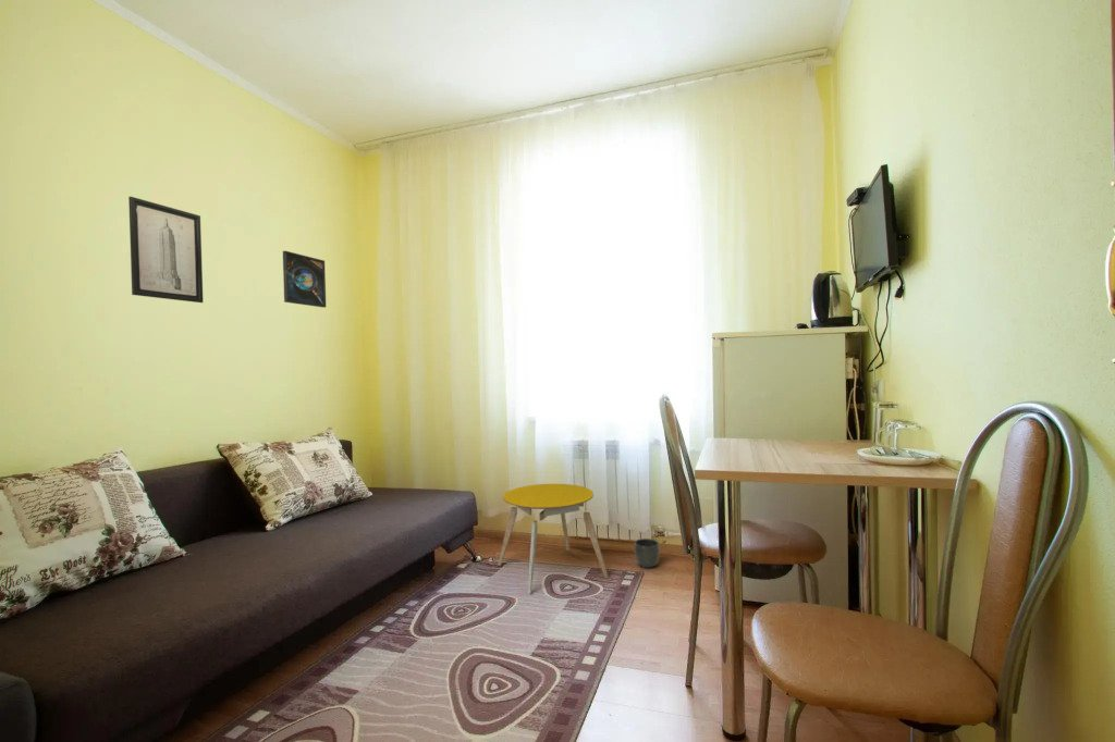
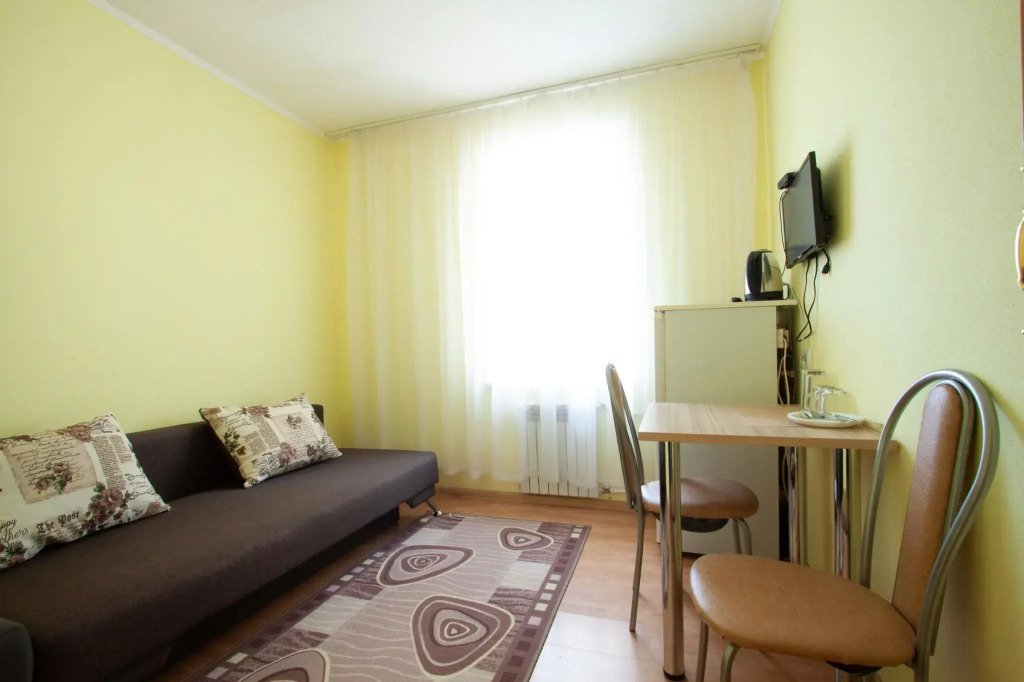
- planter (647, 554)
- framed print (305, 280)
- wall art (168, 252)
- stool (563, 531)
